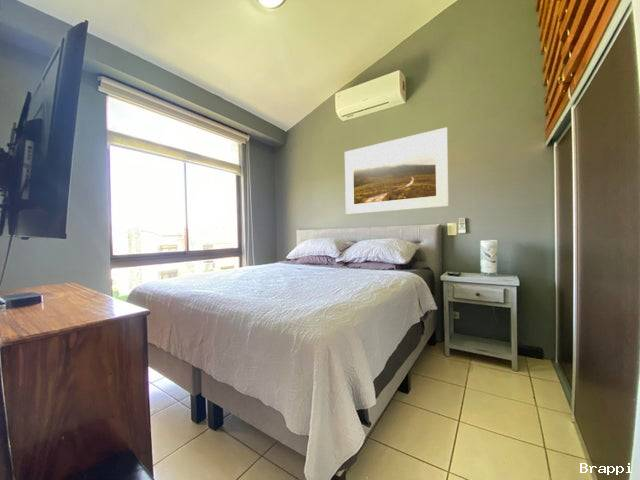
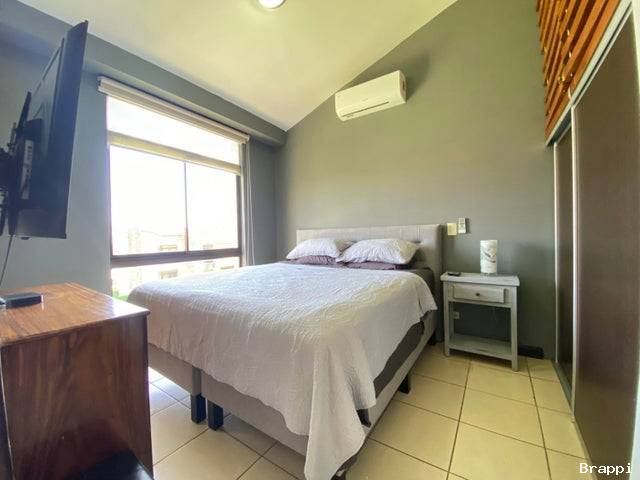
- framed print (390, 176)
